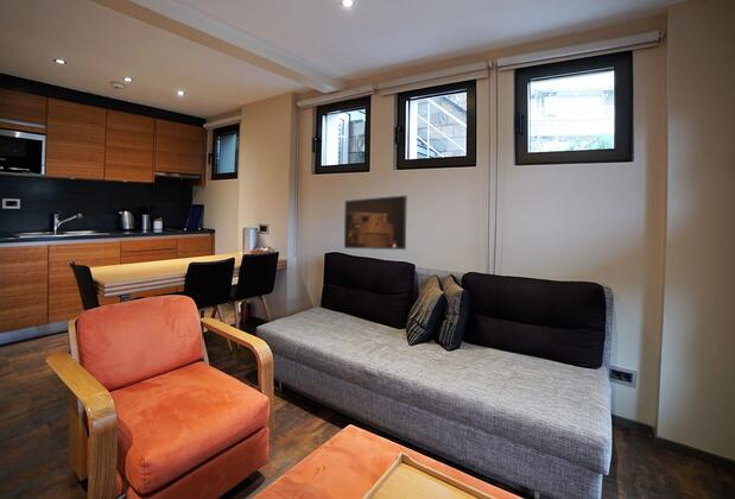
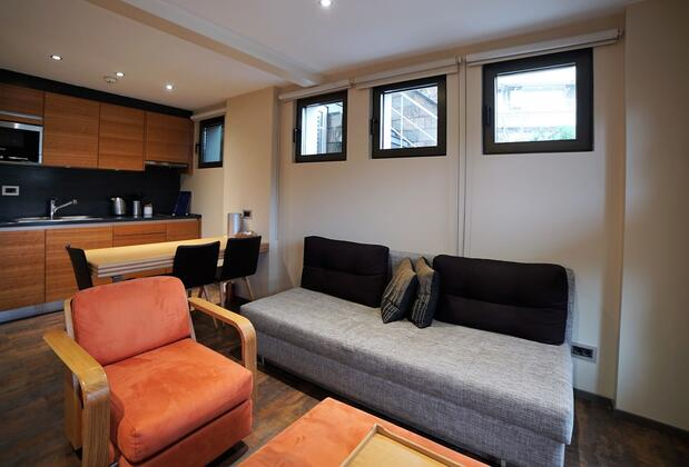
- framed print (373, 223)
